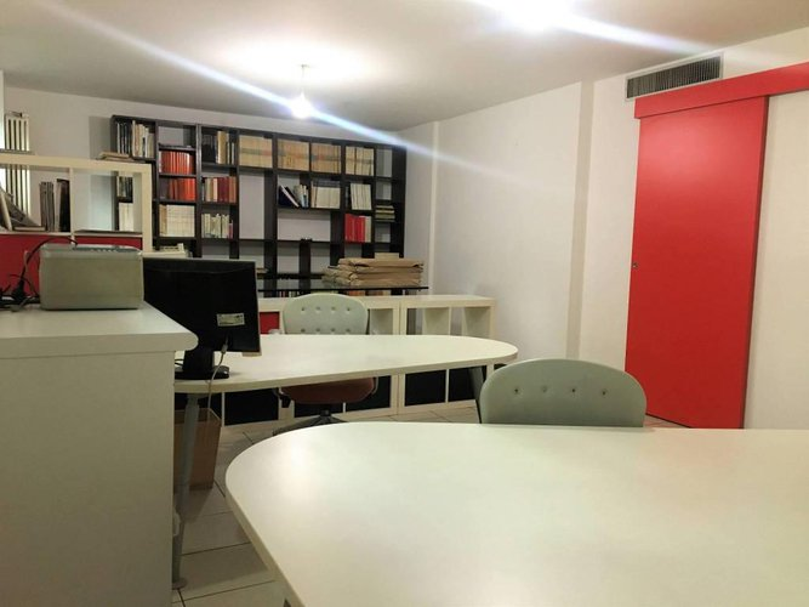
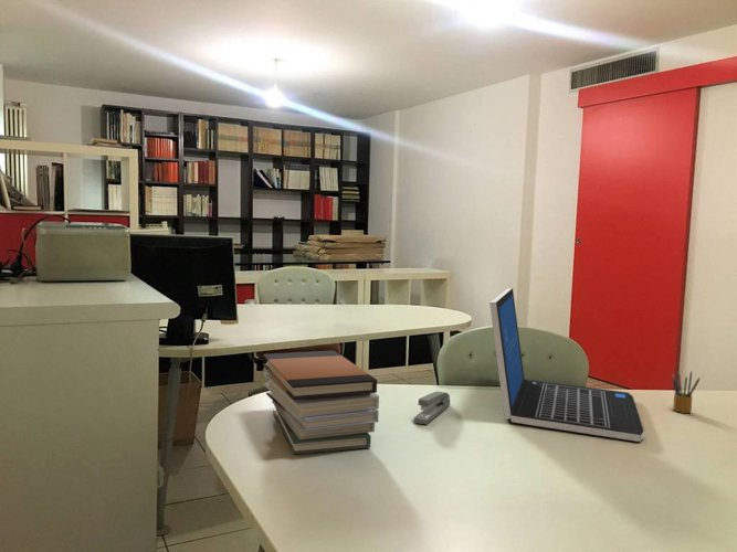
+ stapler (432, 403)
+ pencil box (684, 391)
+ book stack (317, 397)
+ laptop (558, 383)
